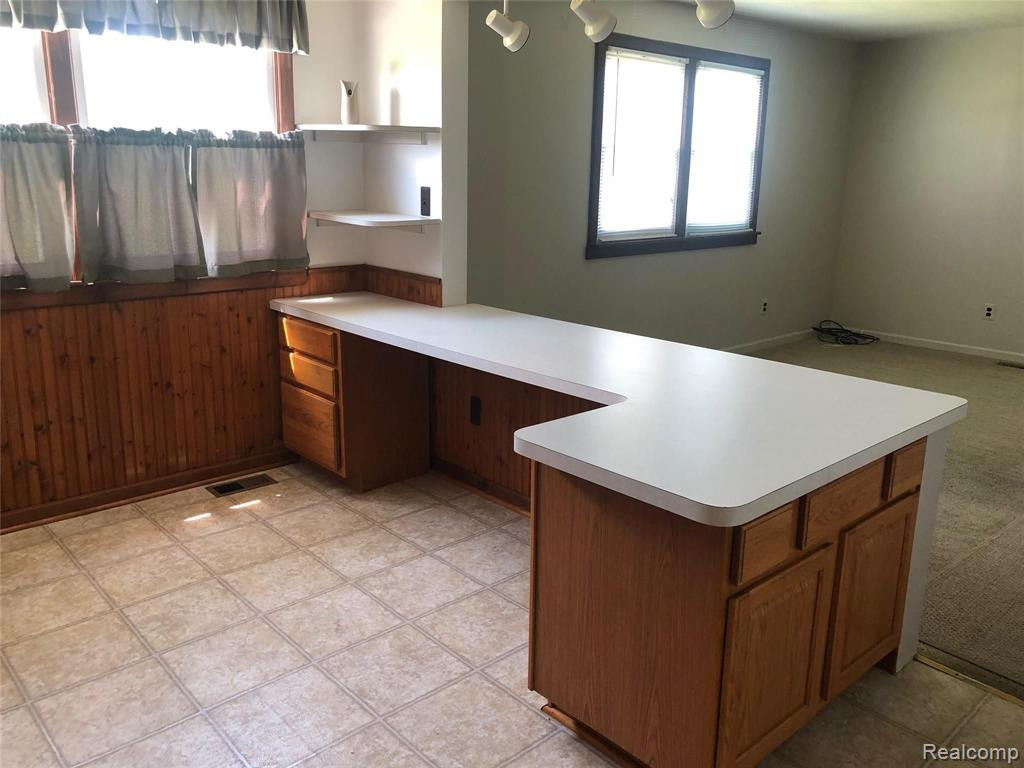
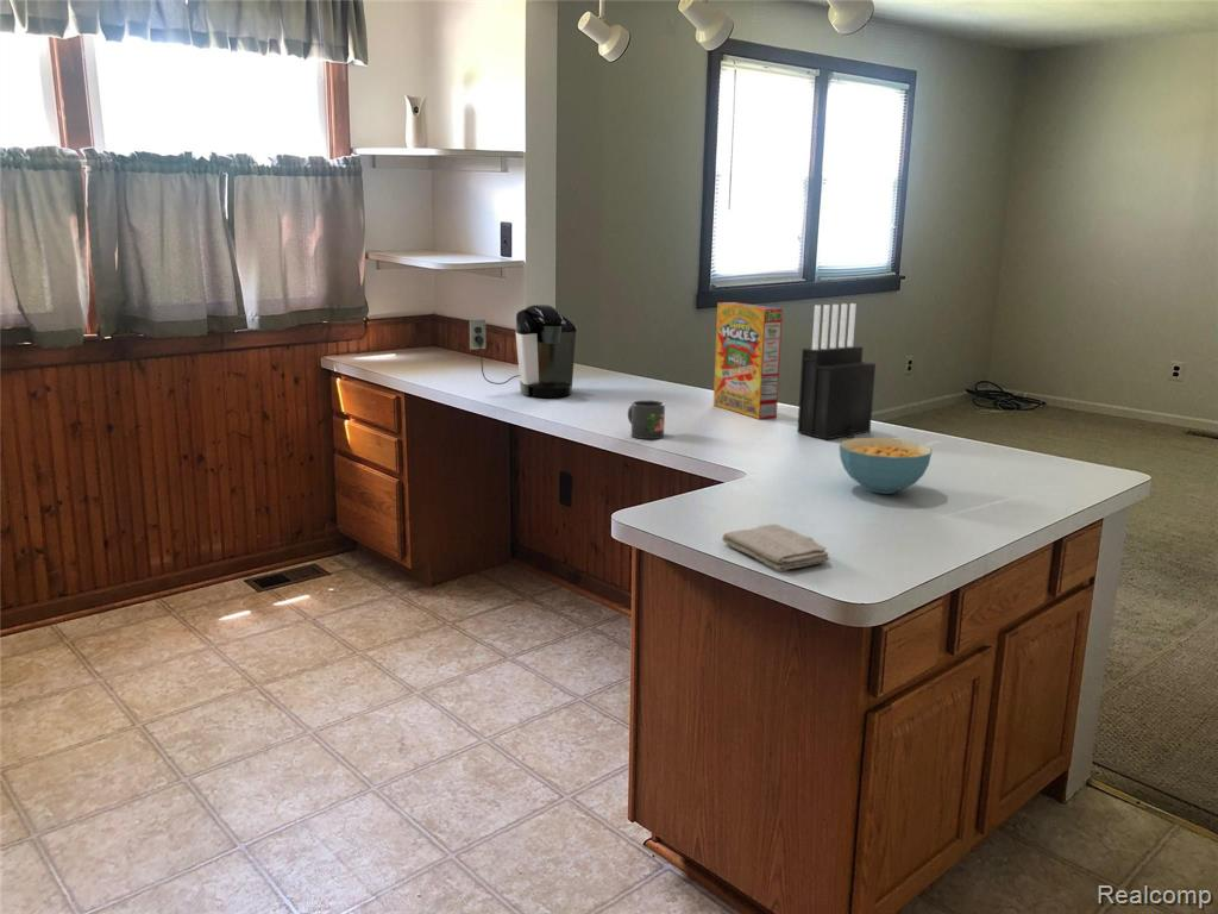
+ knife block (841, 370)
+ washcloth (774, 545)
+ cereal box (746, 358)
+ coffee maker (528, 350)
+ mug (643, 418)
+ cereal bowl (884, 468)
